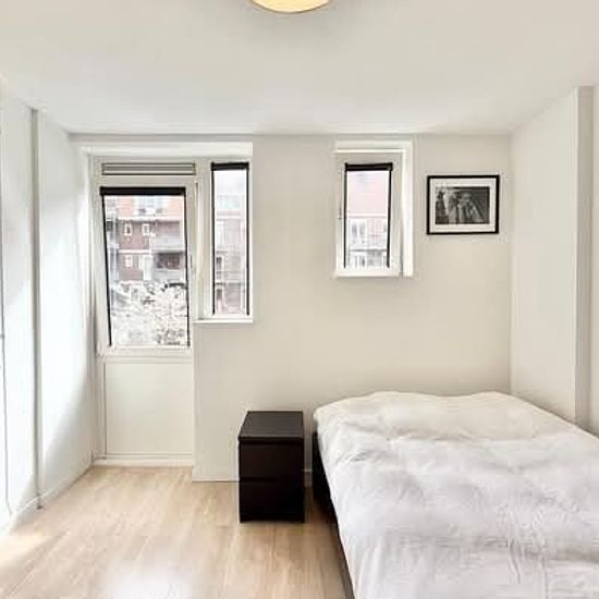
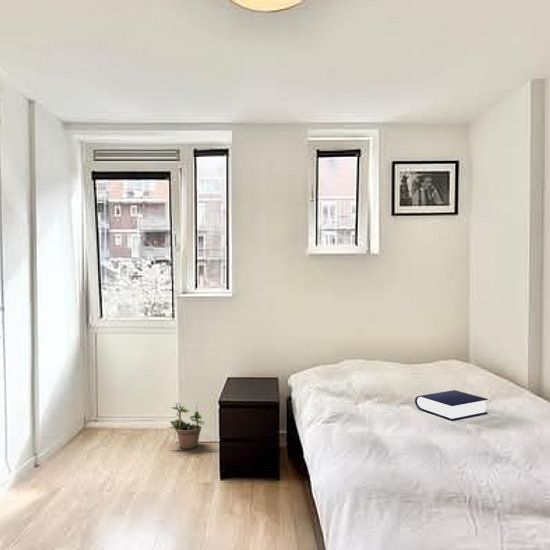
+ book (450, 403)
+ potted plant (187, 423)
